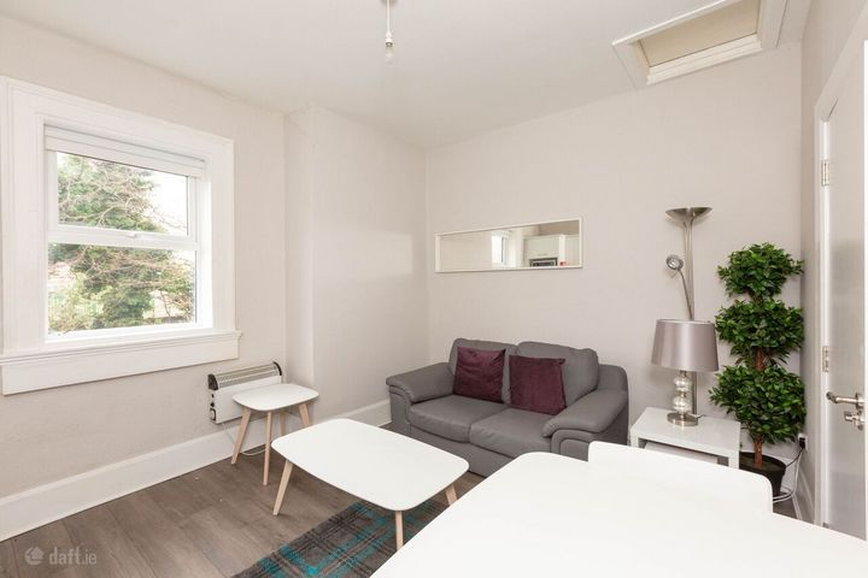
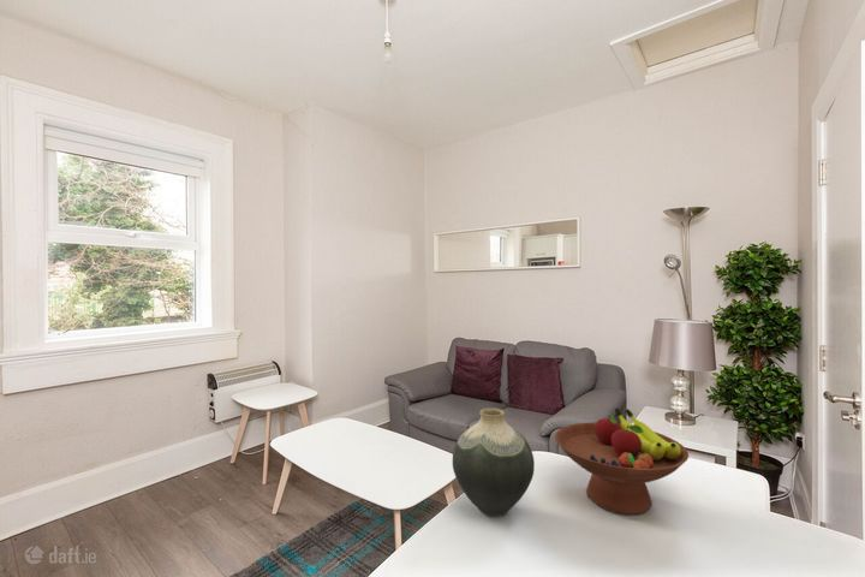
+ vase (493, 460)
+ fruit bowl (618, 459)
